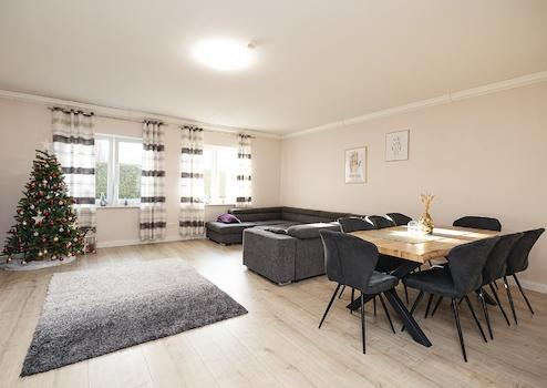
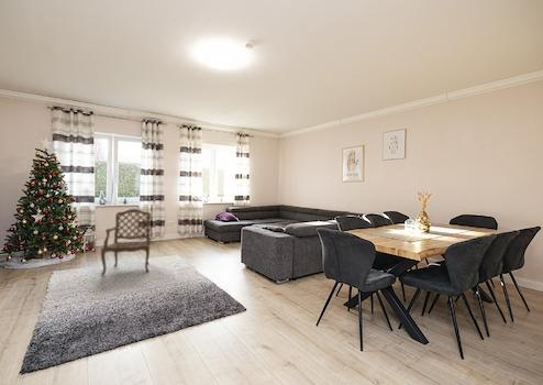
+ armchair (129, 239)
